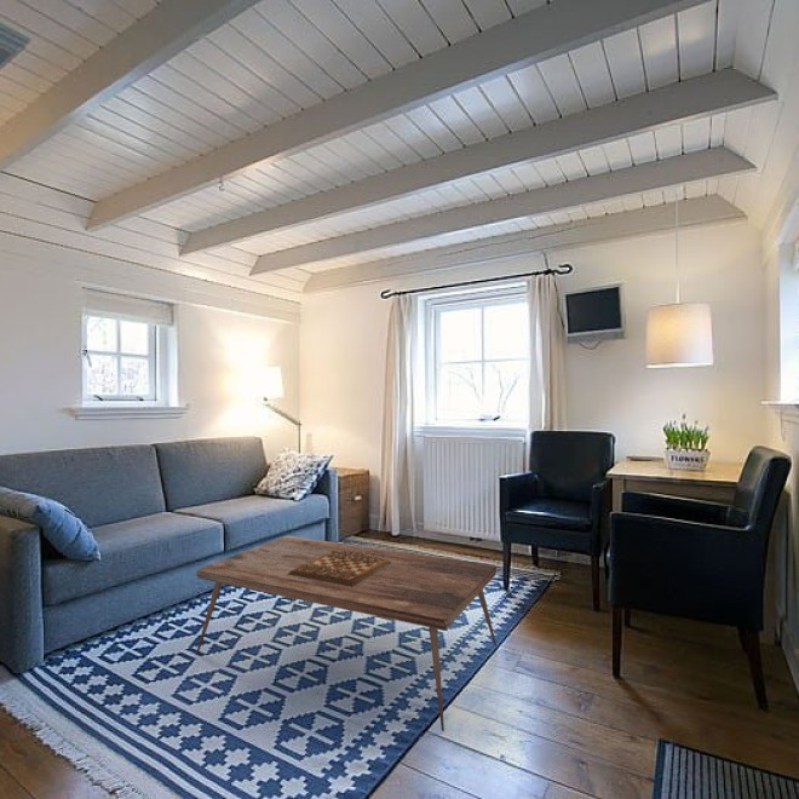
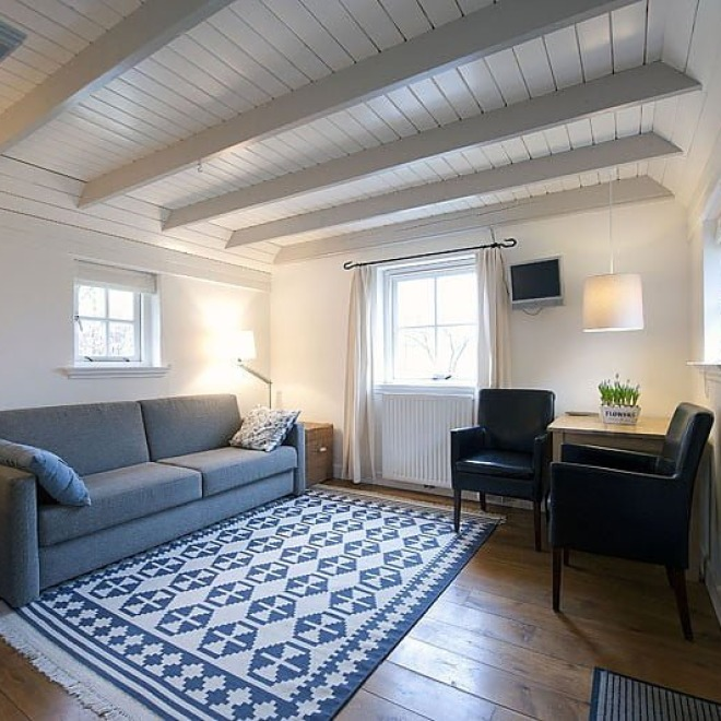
- coffee table (347, 603)
